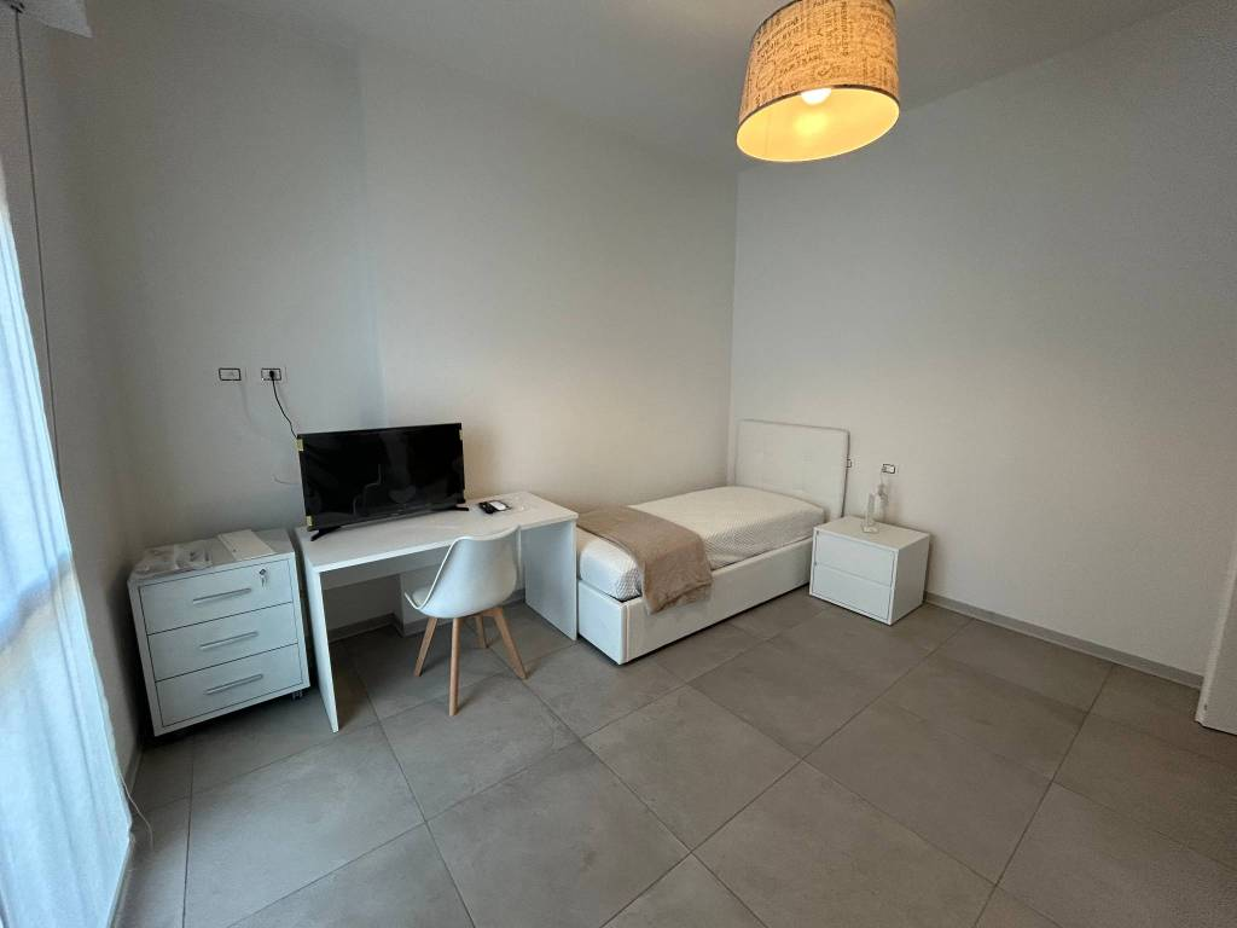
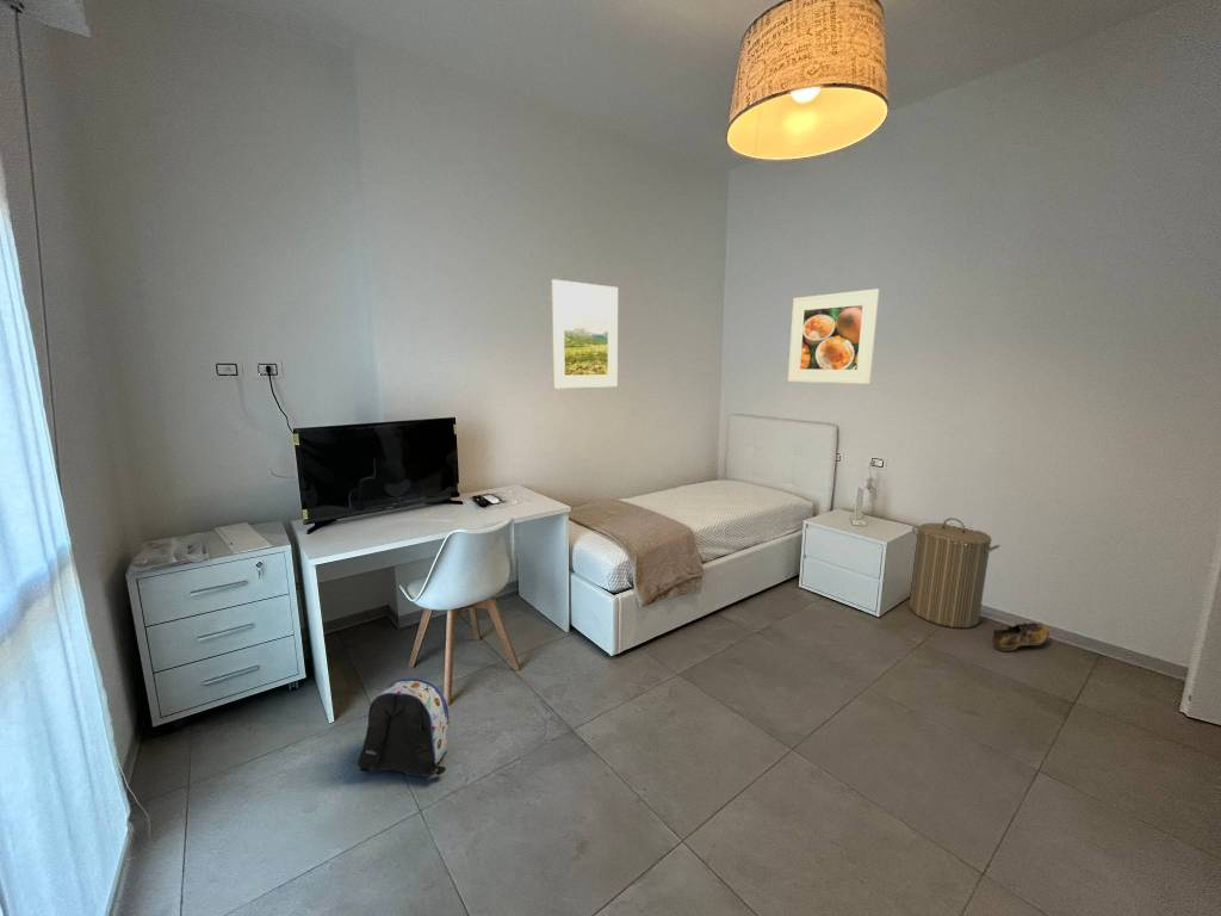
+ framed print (585, 336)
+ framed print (830, 339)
+ laundry hamper (949, 567)
+ backpack (410, 722)
+ shoe (1021, 633)
